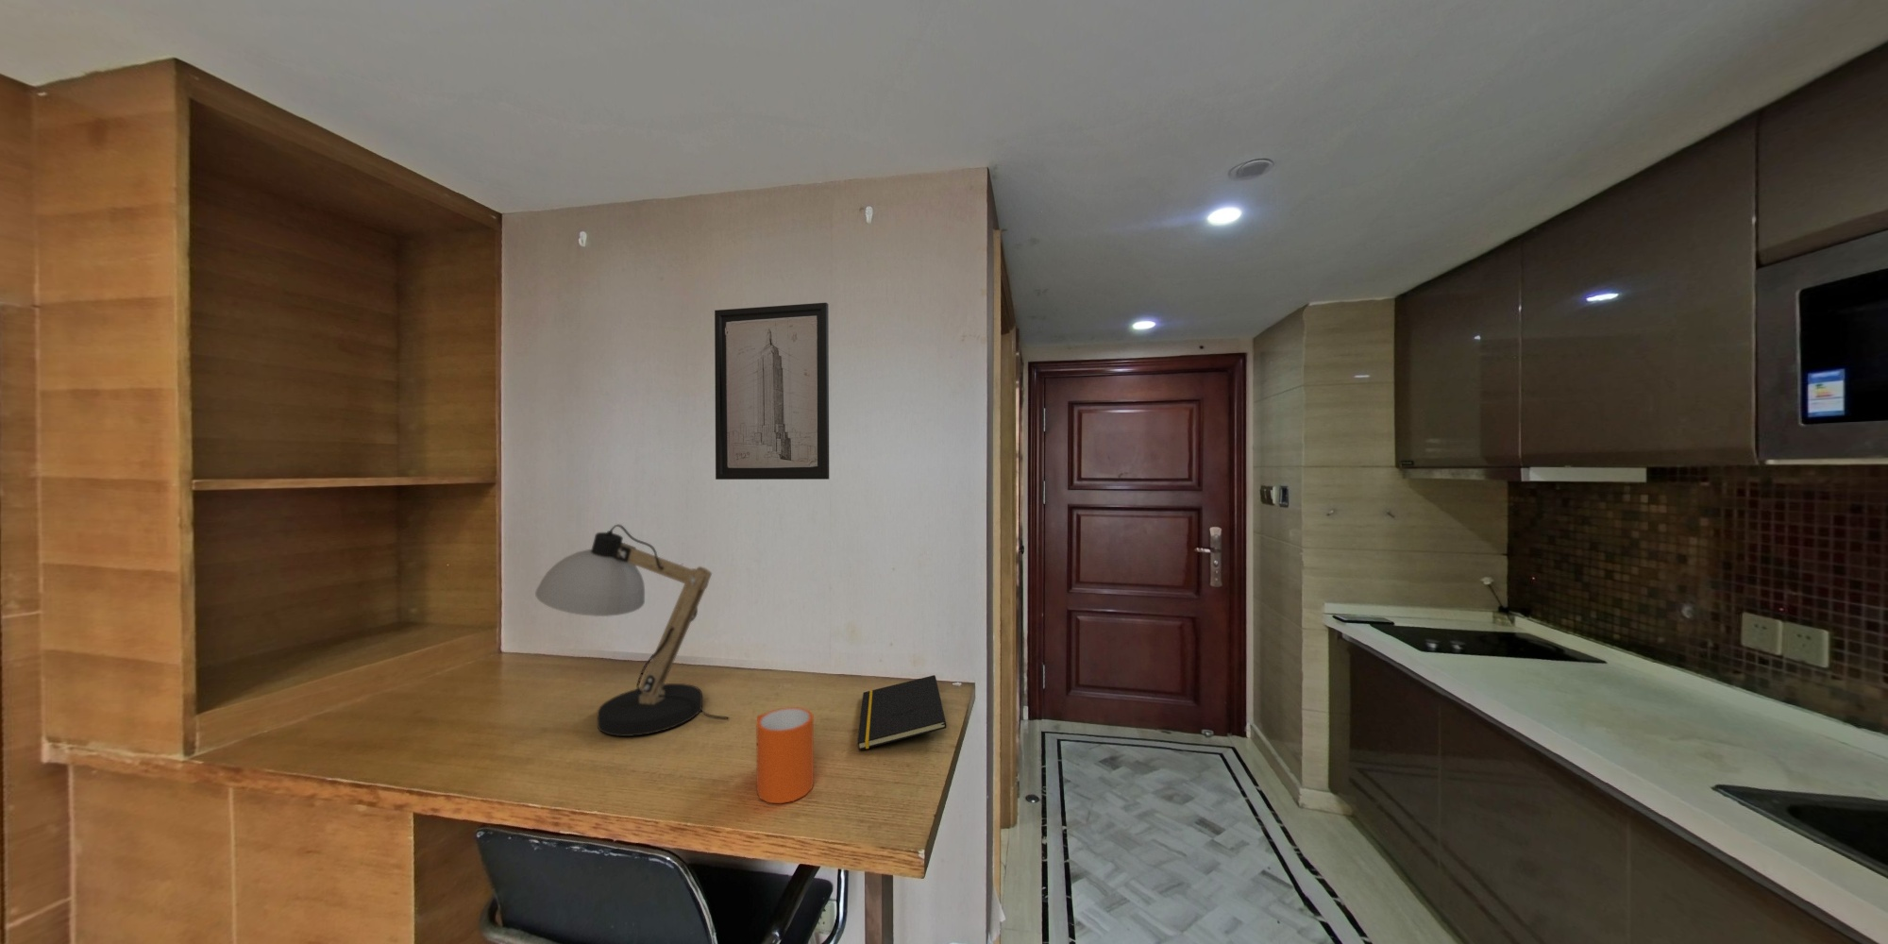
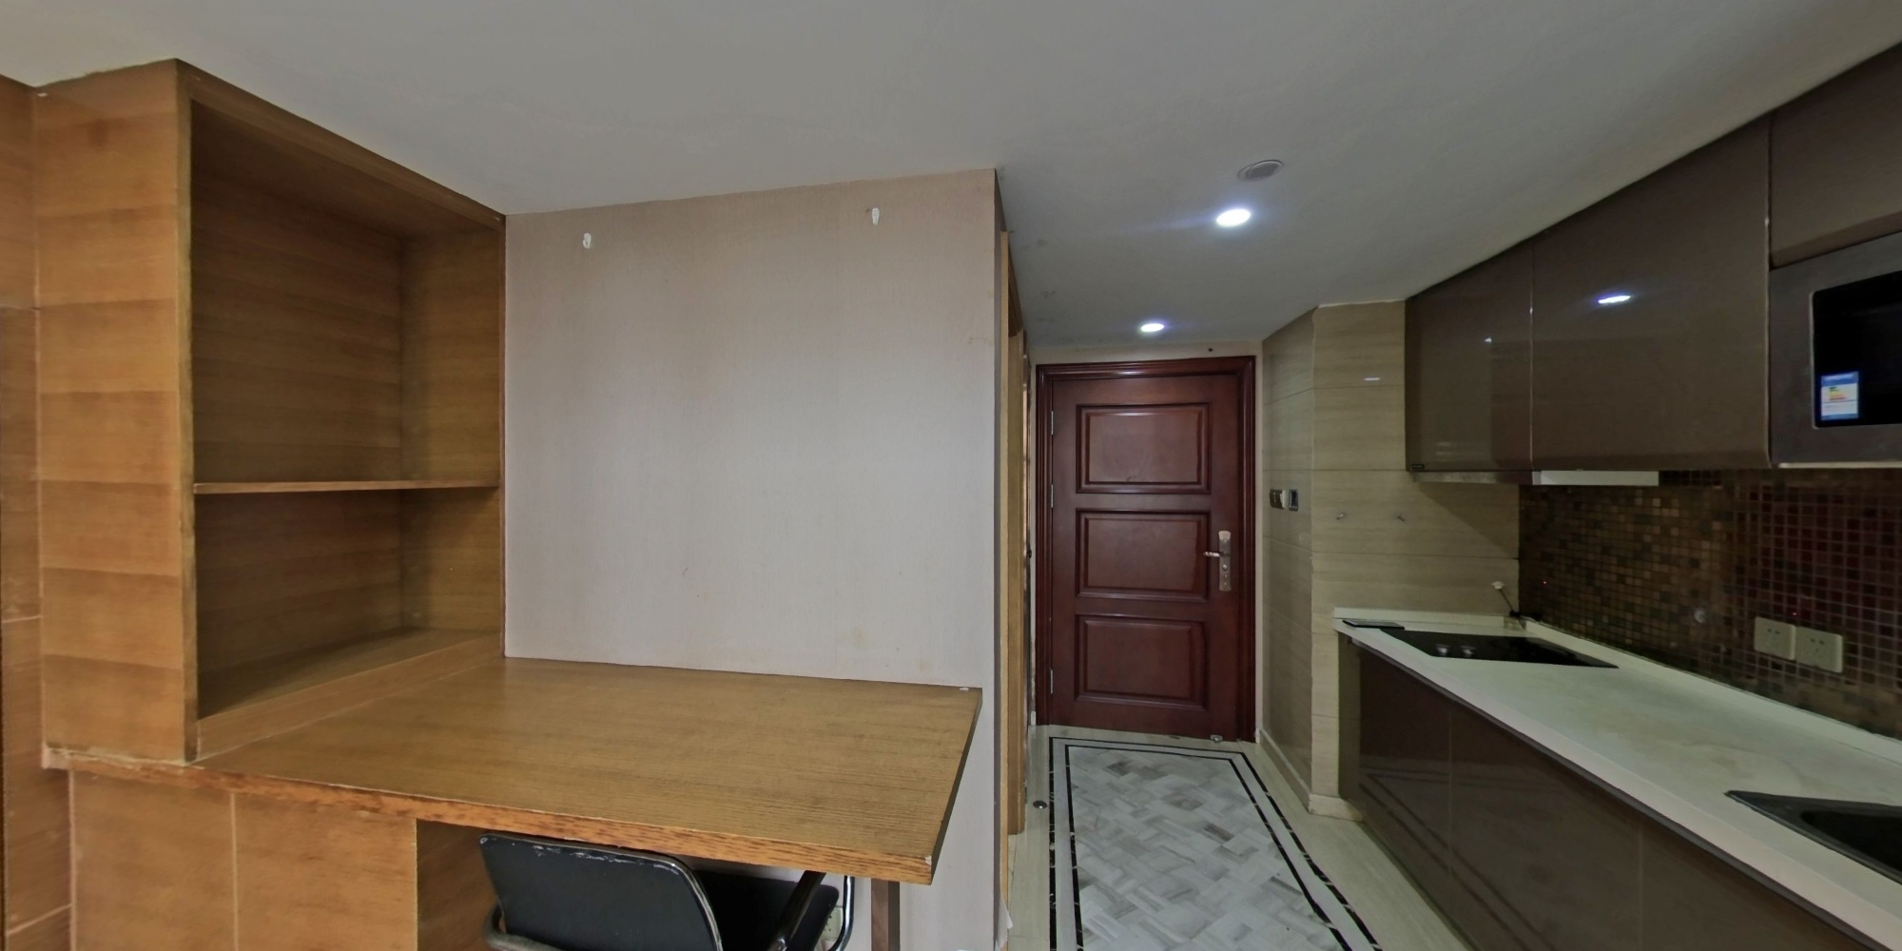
- wall art (771, 393)
- notepad (901, 708)
- mug (777, 751)
- desk lamp (633, 610)
